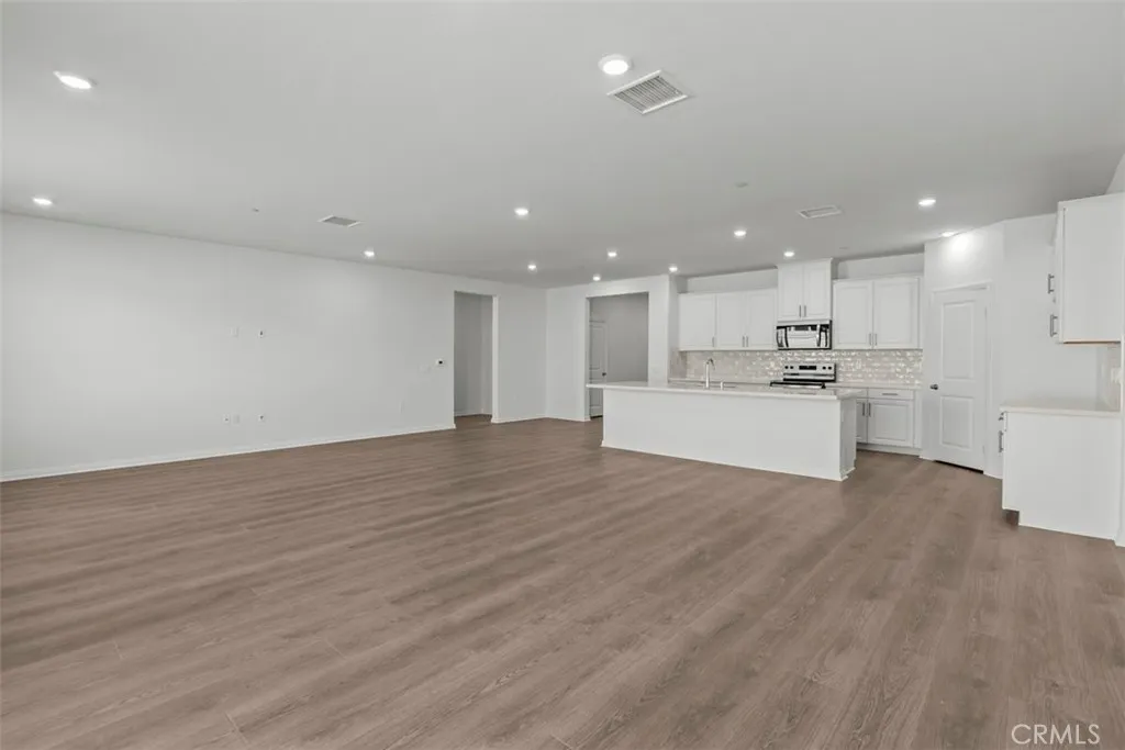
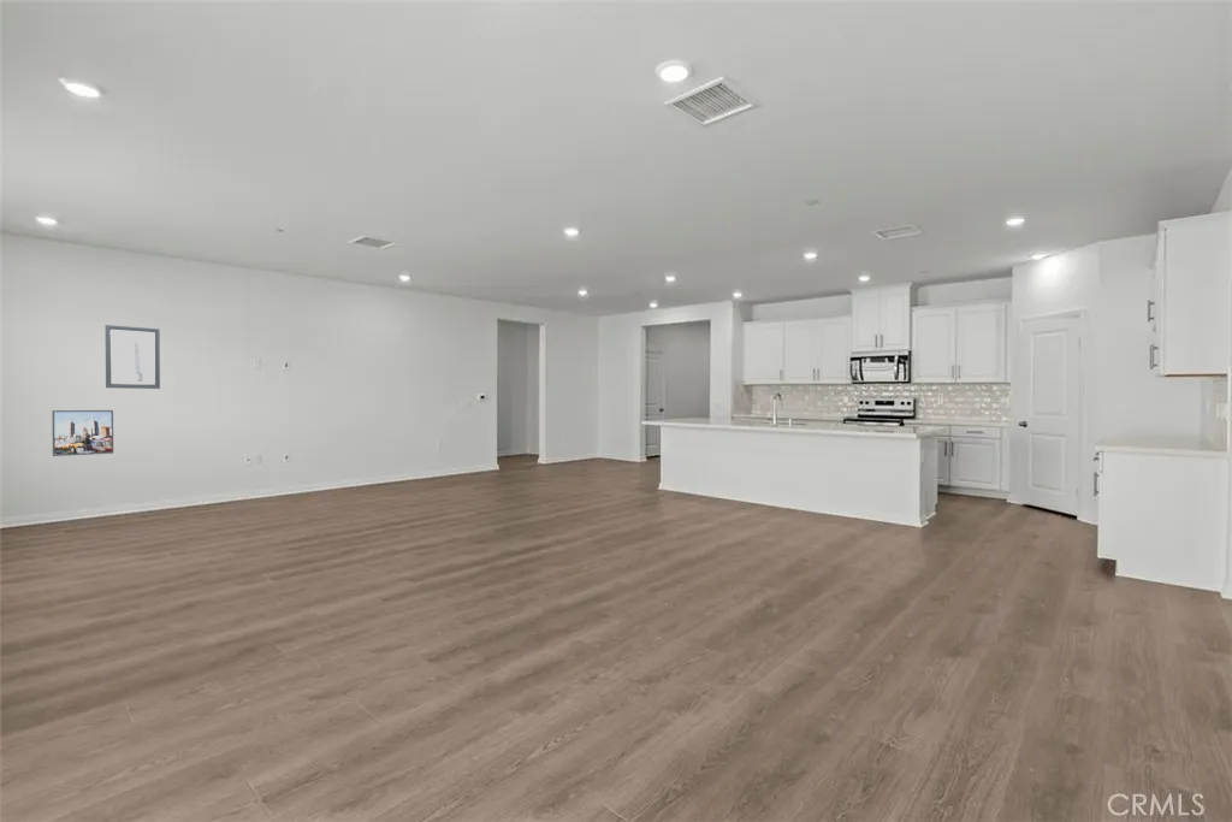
+ wall art (132, 357)
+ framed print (83, 432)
